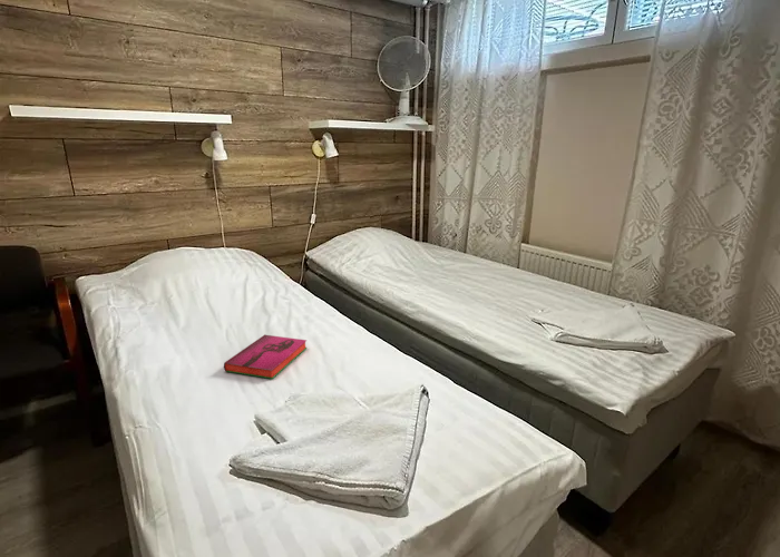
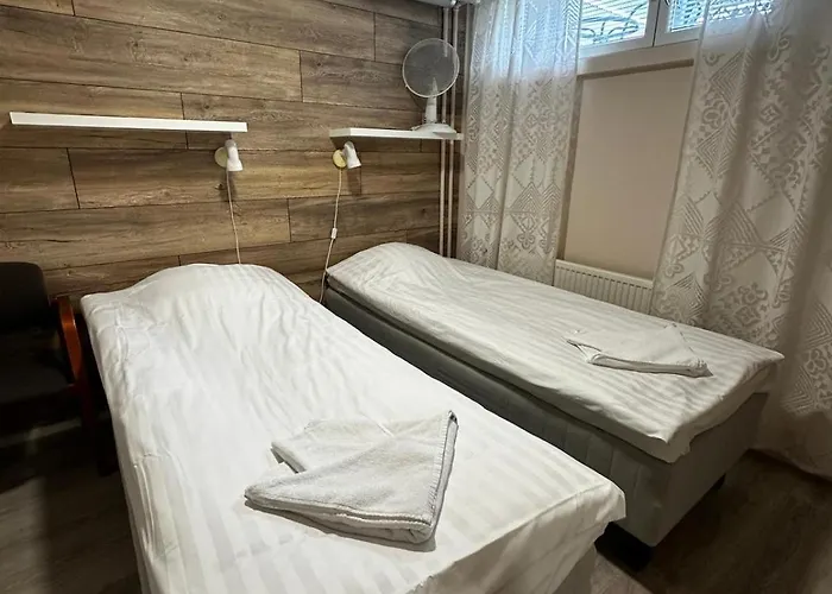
- hardback book (267, 354)
